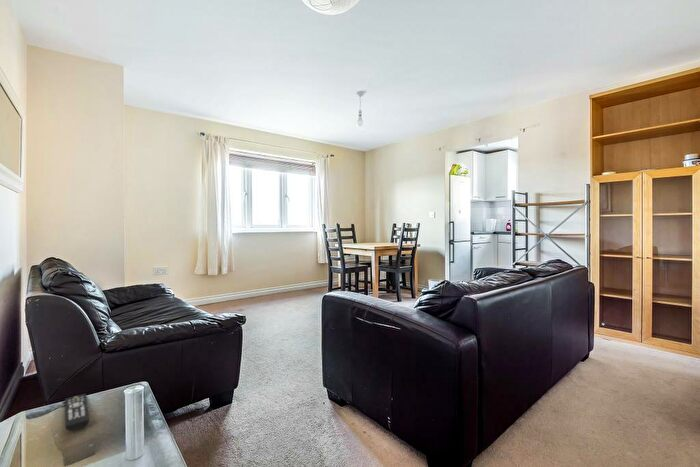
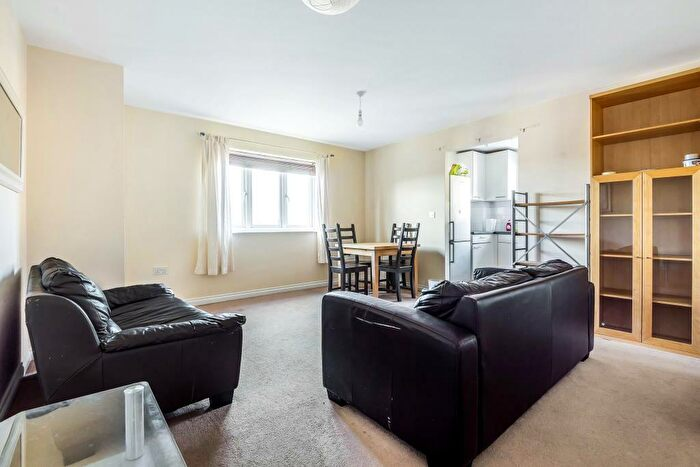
- remote control (76, 411)
